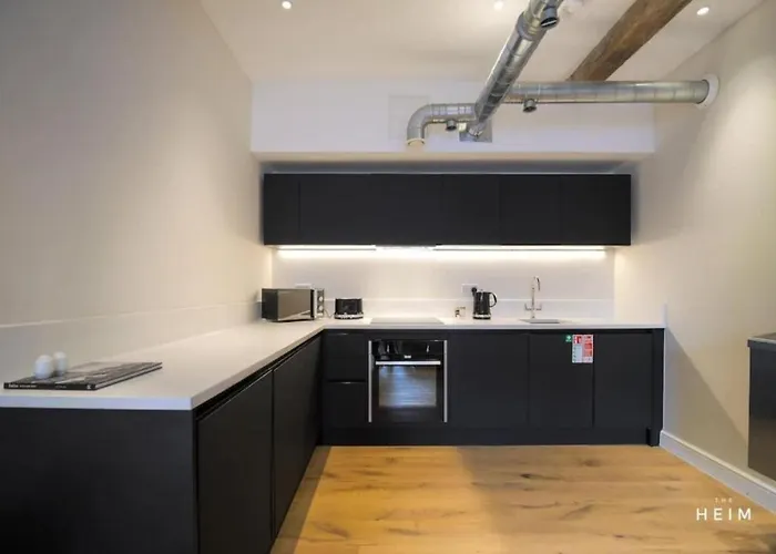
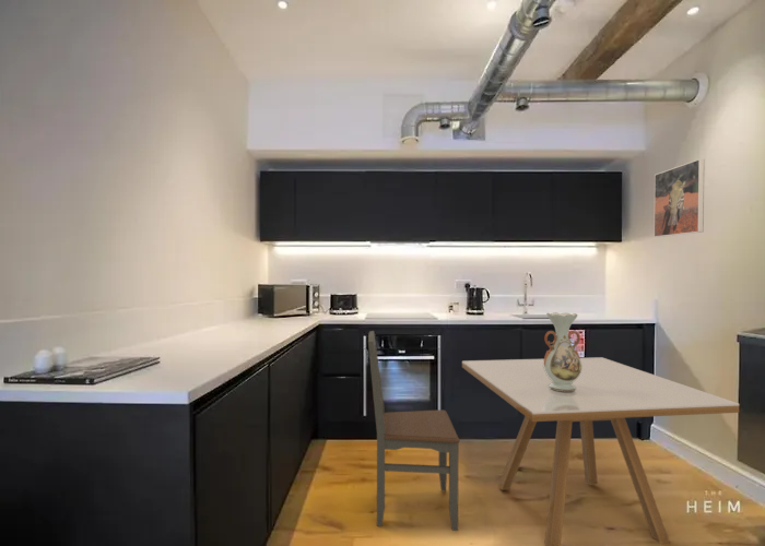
+ dining table (569, 444)
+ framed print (676, 201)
+ dining chair (410, 420)
+ vase (562, 351)
